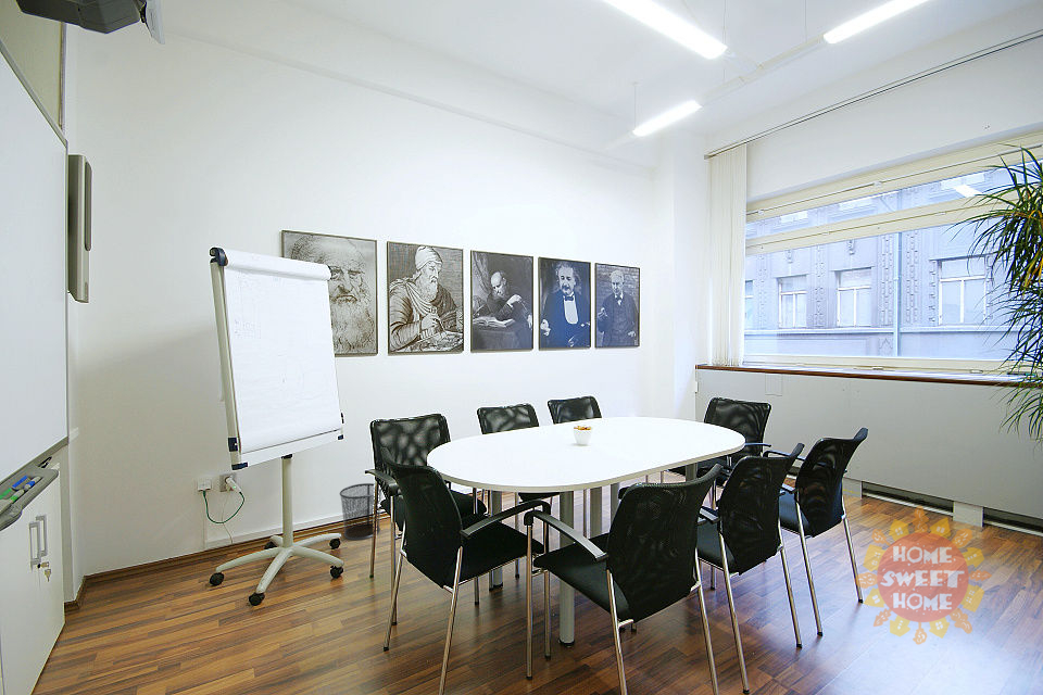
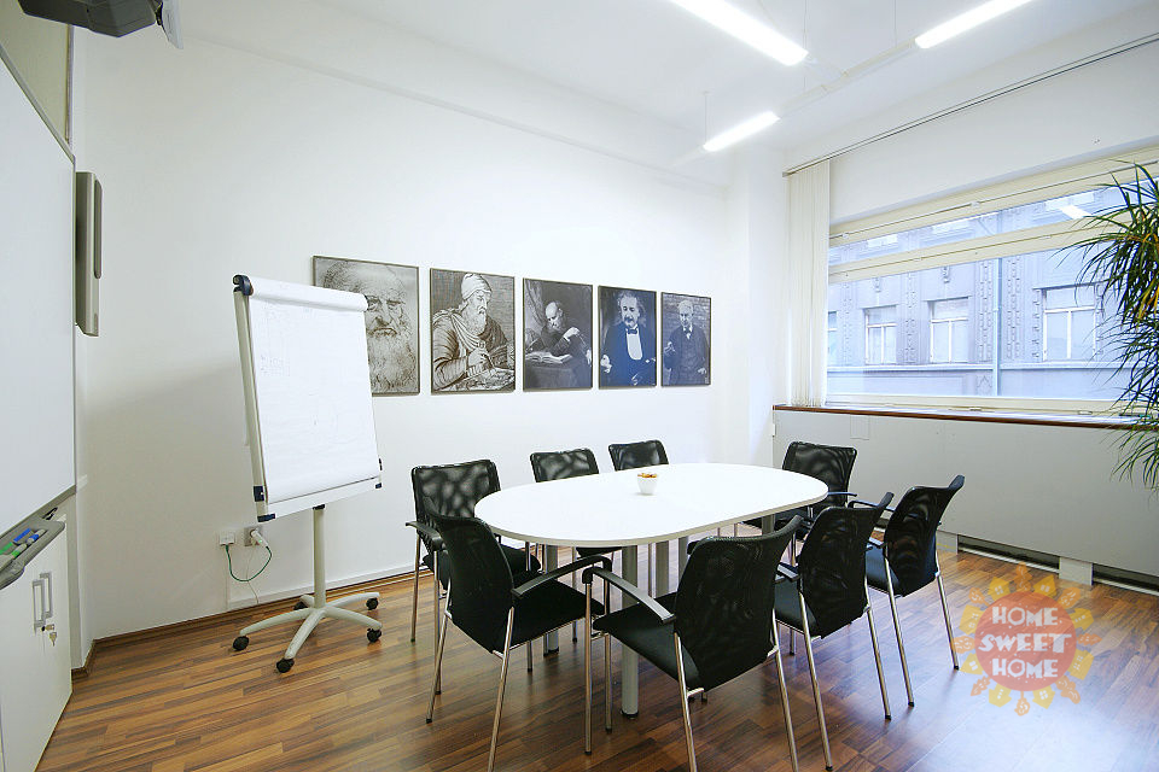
- waste bin (362, 510)
